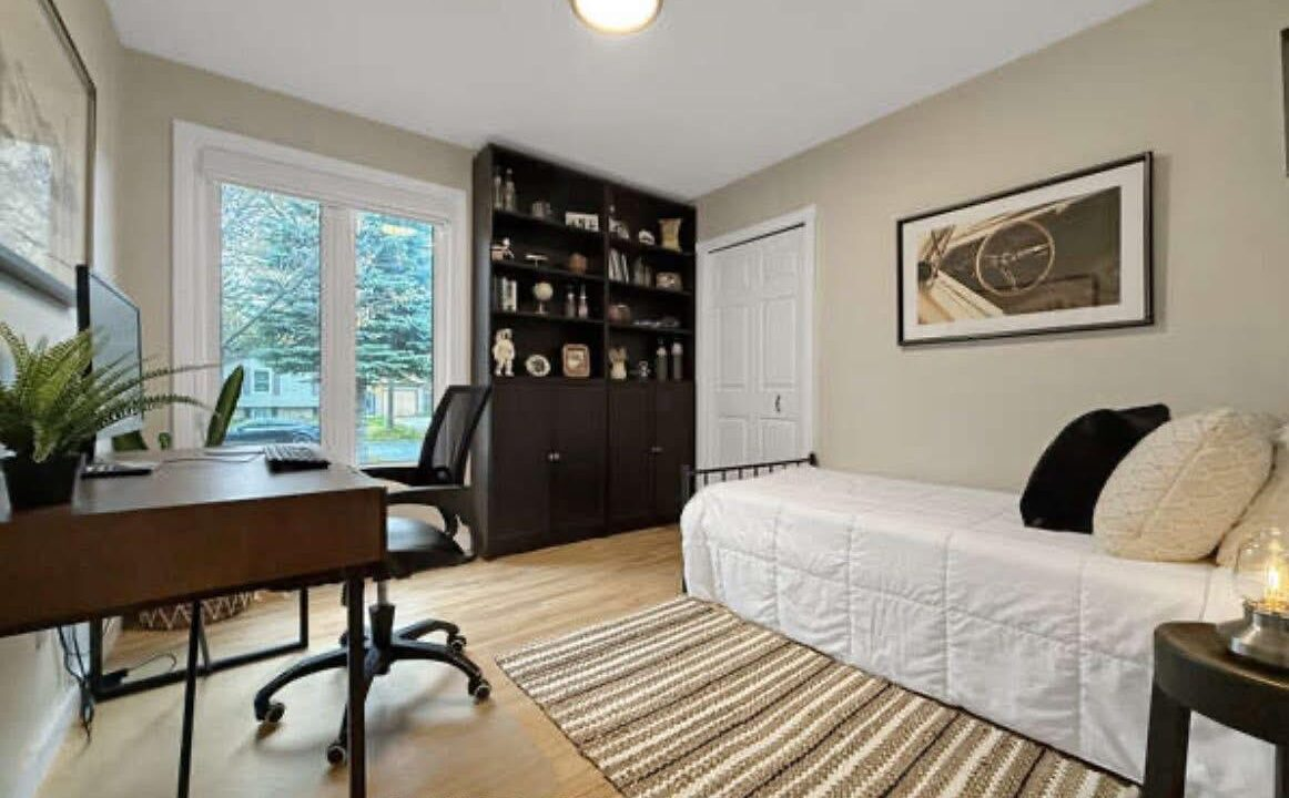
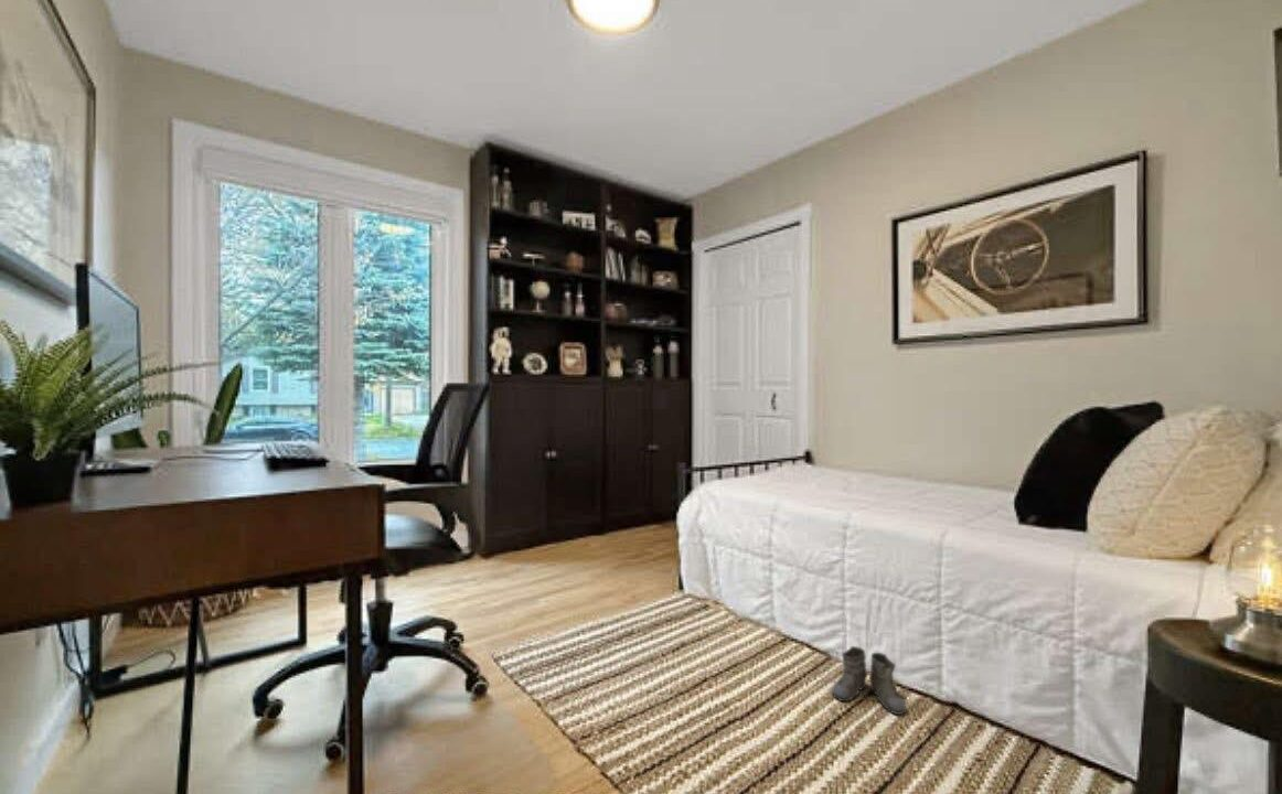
+ boots (865, 676)
